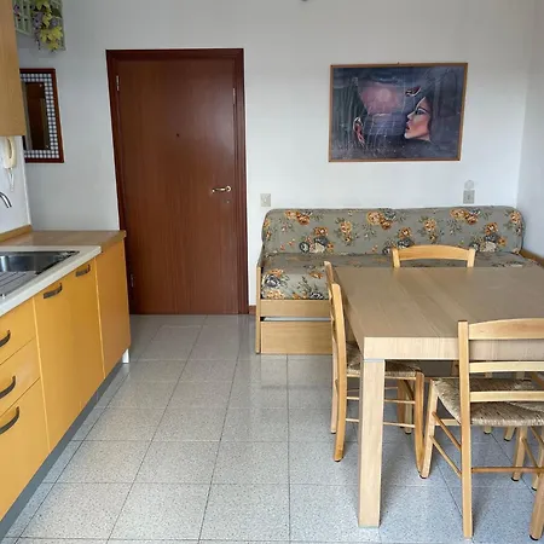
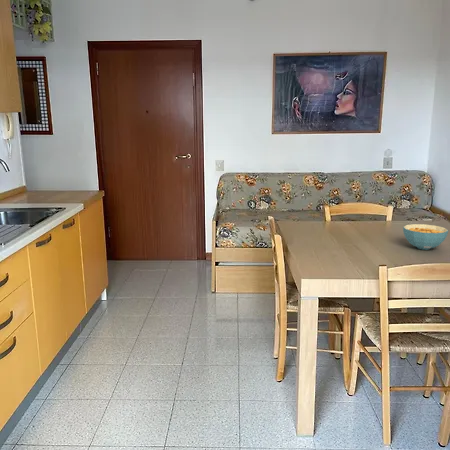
+ cereal bowl (424, 238)
